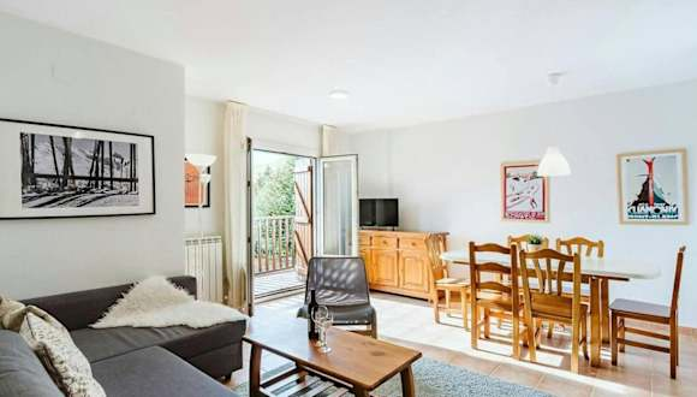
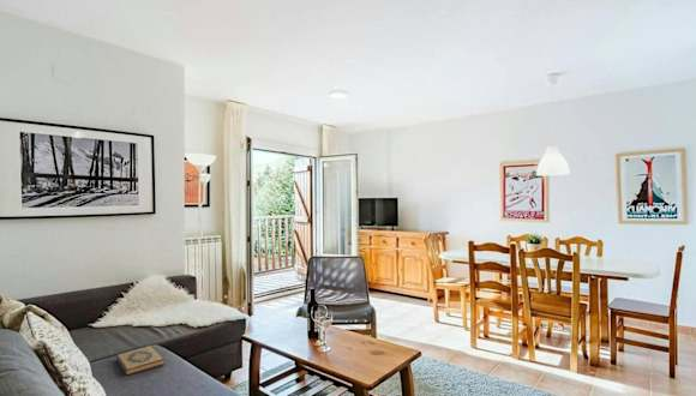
+ hardback book (139, 359)
